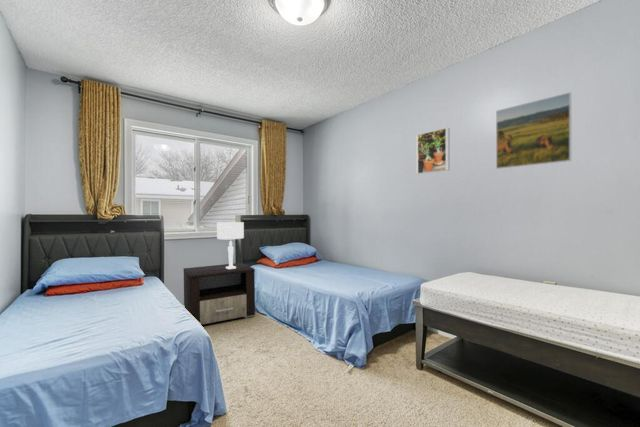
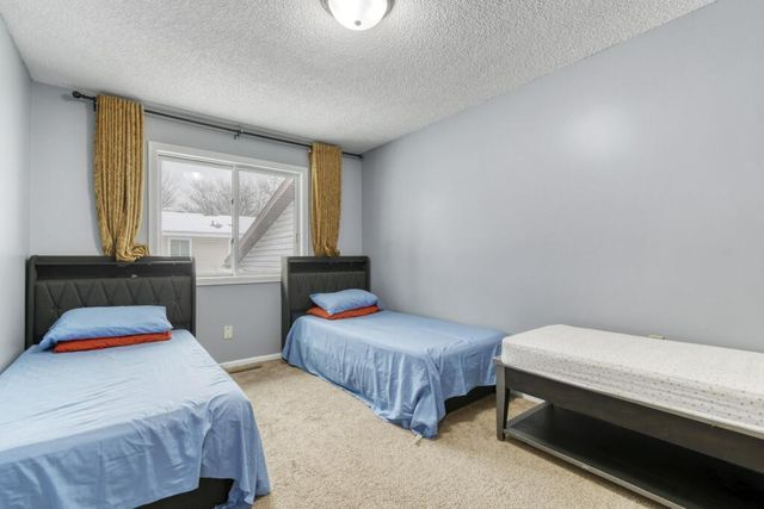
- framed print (432, 152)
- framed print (530, 133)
- table lamp (230, 245)
- nightstand (219, 292)
